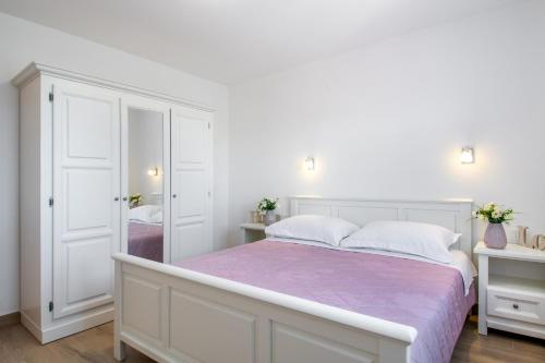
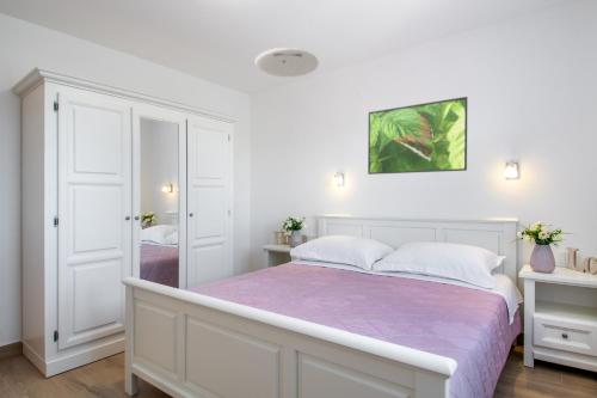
+ ceiling light (287, 63)
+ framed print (413, 139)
